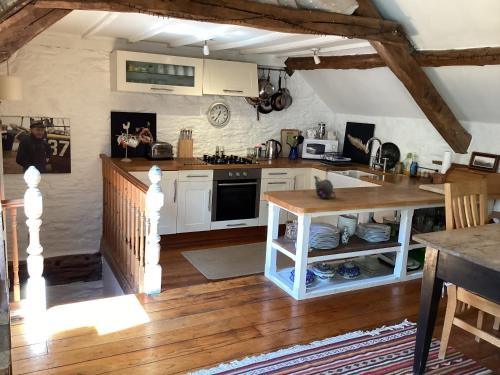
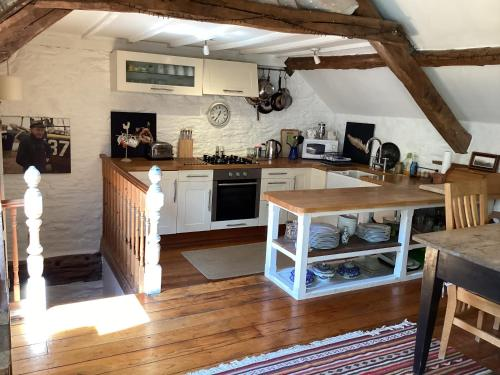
- teapot (324, 187)
